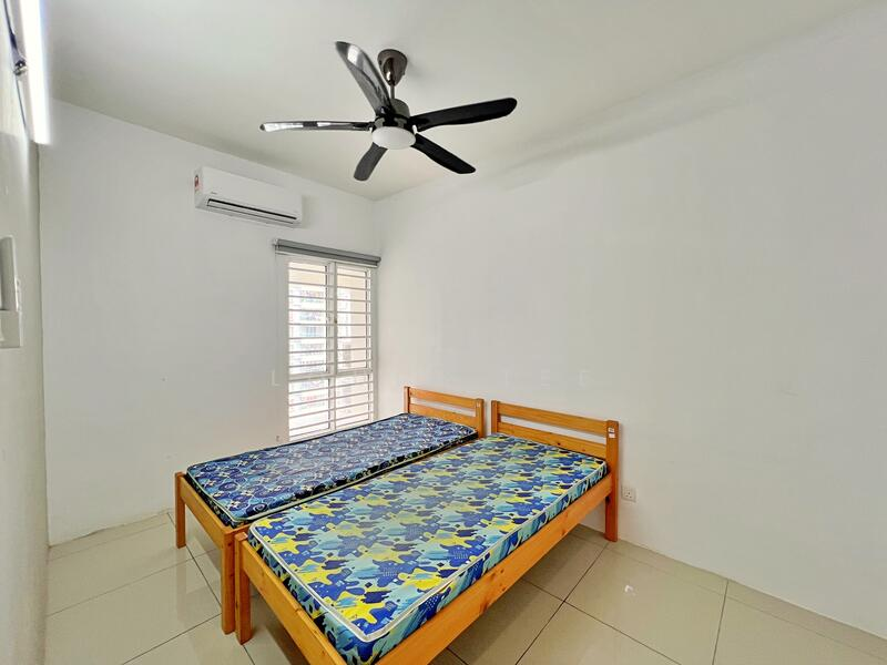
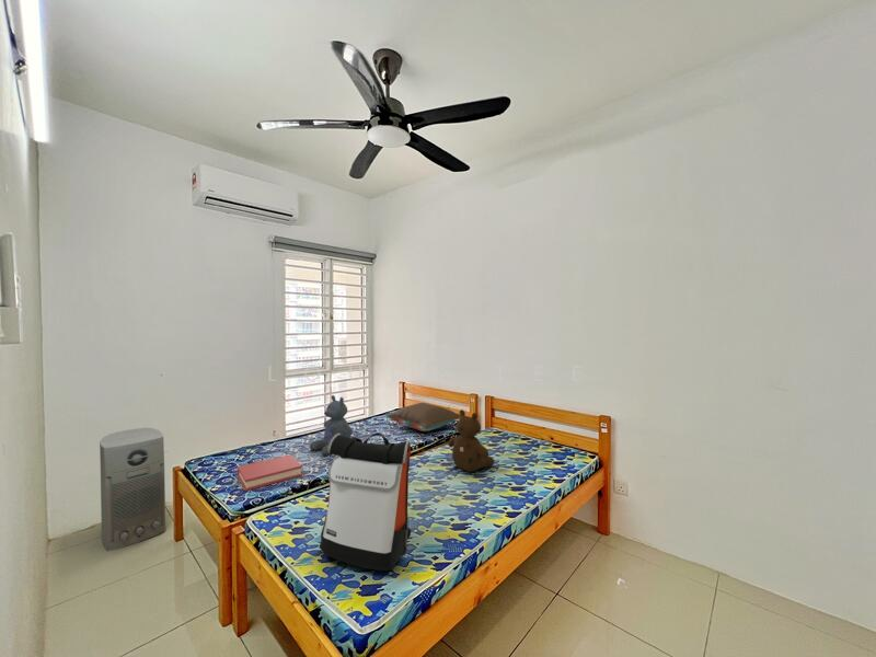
+ backpack (366, 496)
+ teddy bear (472, 438)
+ air purifier (132, 483)
+ stuffed bear (331, 423)
+ hardback book (269, 471)
+ pillow (424, 416)
